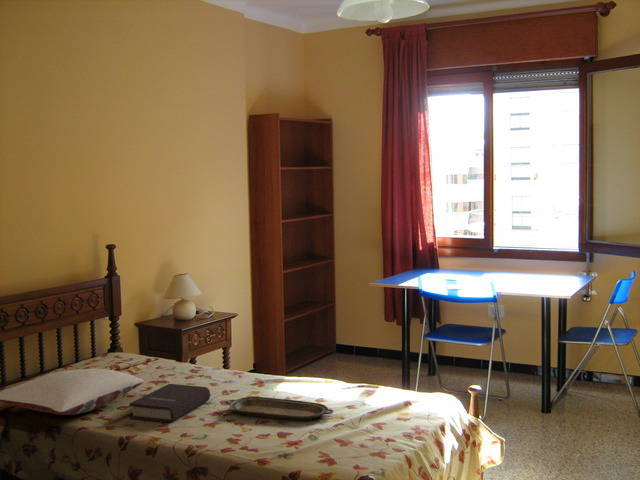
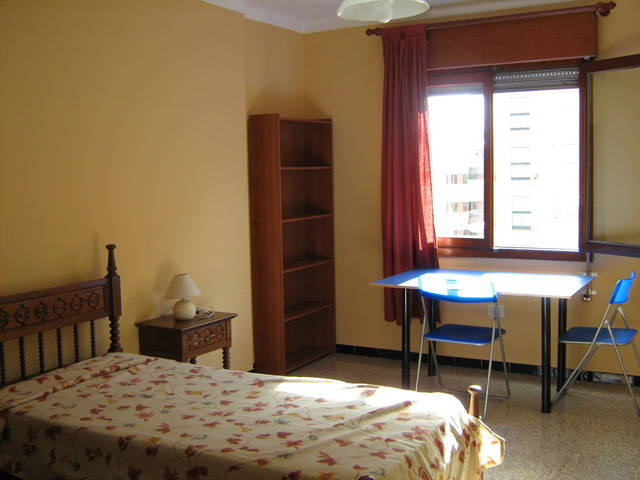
- serving tray (278, 409)
- book (171, 402)
- pillow (67, 389)
